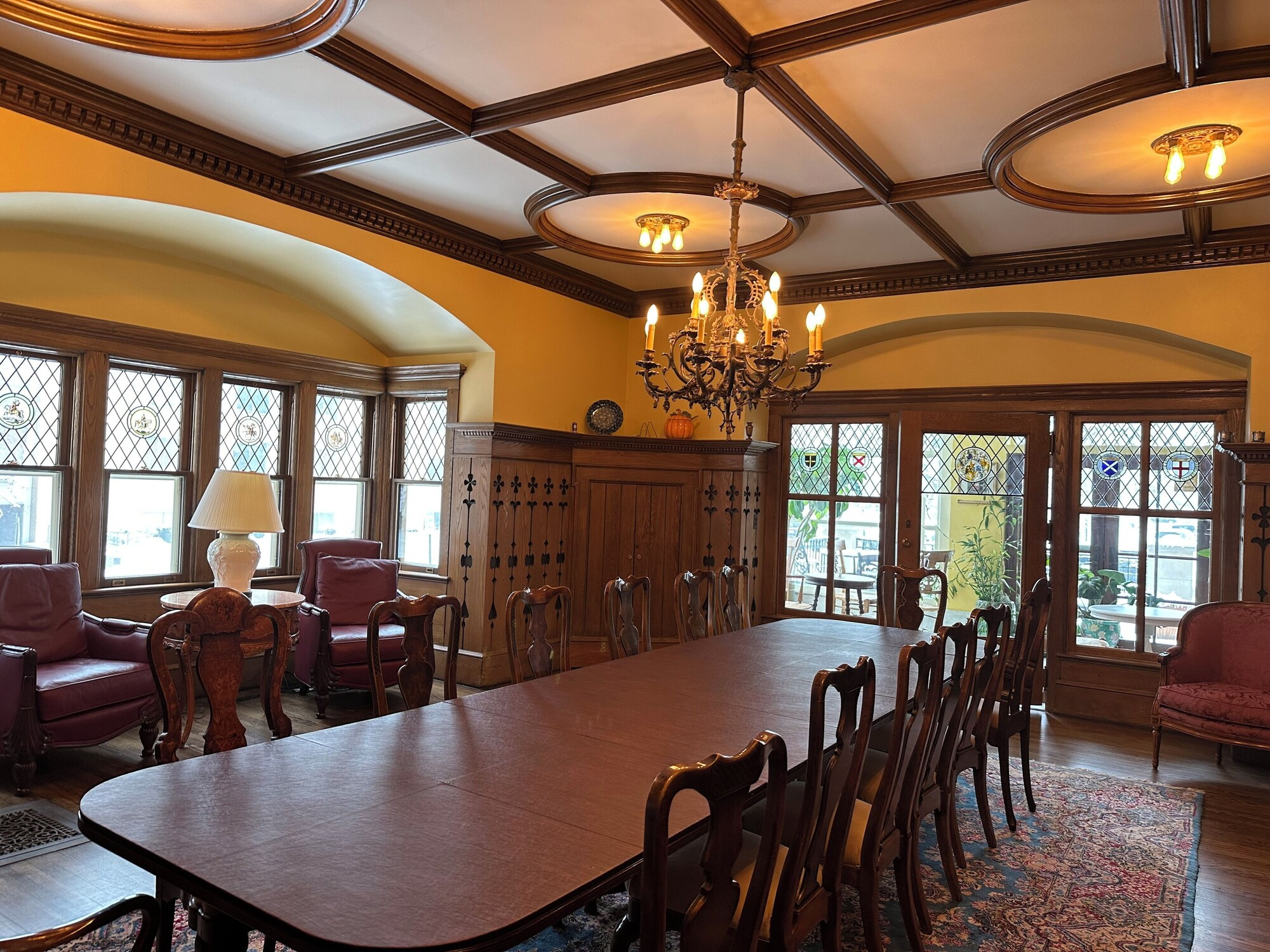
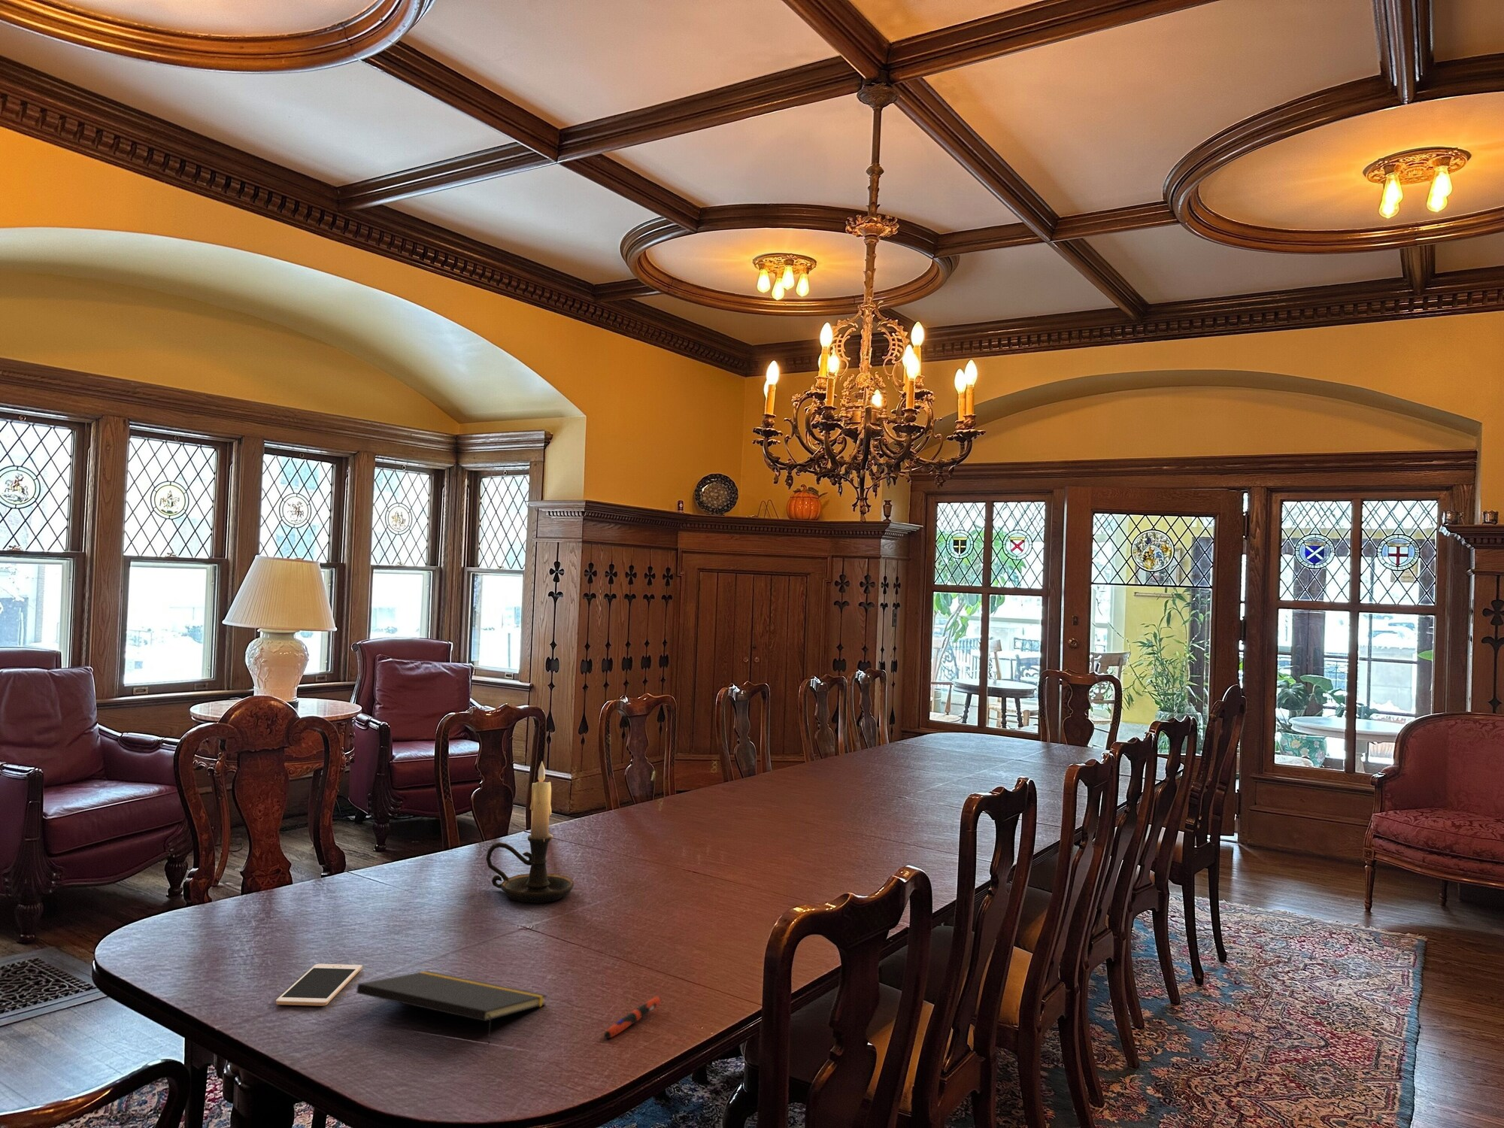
+ cell phone (321, 983)
+ notepad (454, 994)
+ pen (634, 1017)
+ candle holder (531, 826)
